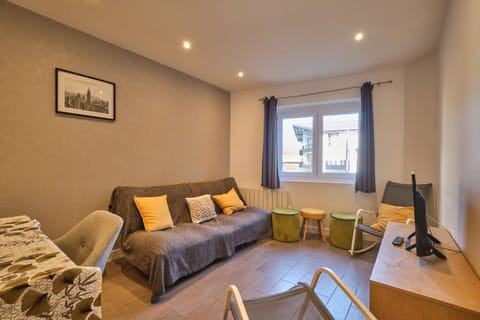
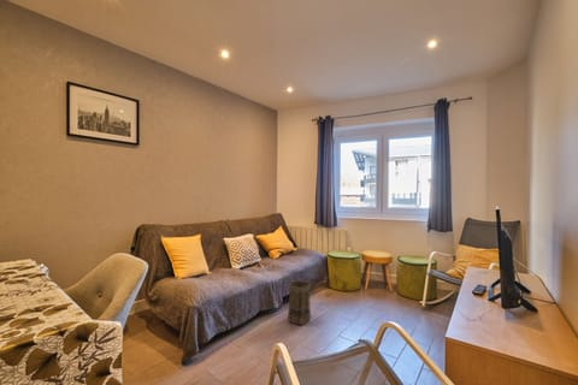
+ basket (299, 302)
